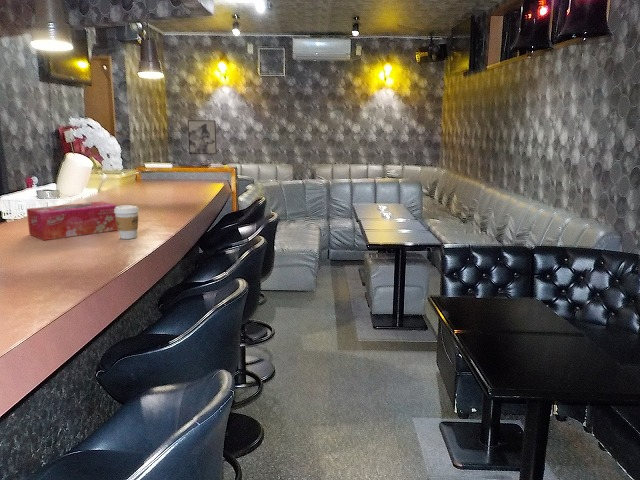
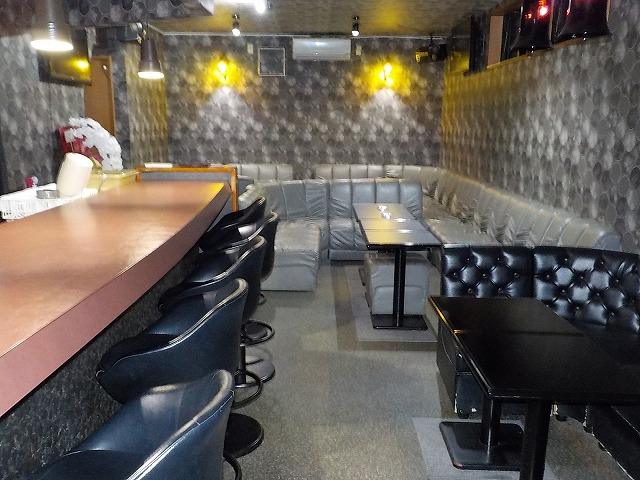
- wall art (202, 137)
- coffee cup (127, 221)
- tissue box (74, 219)
